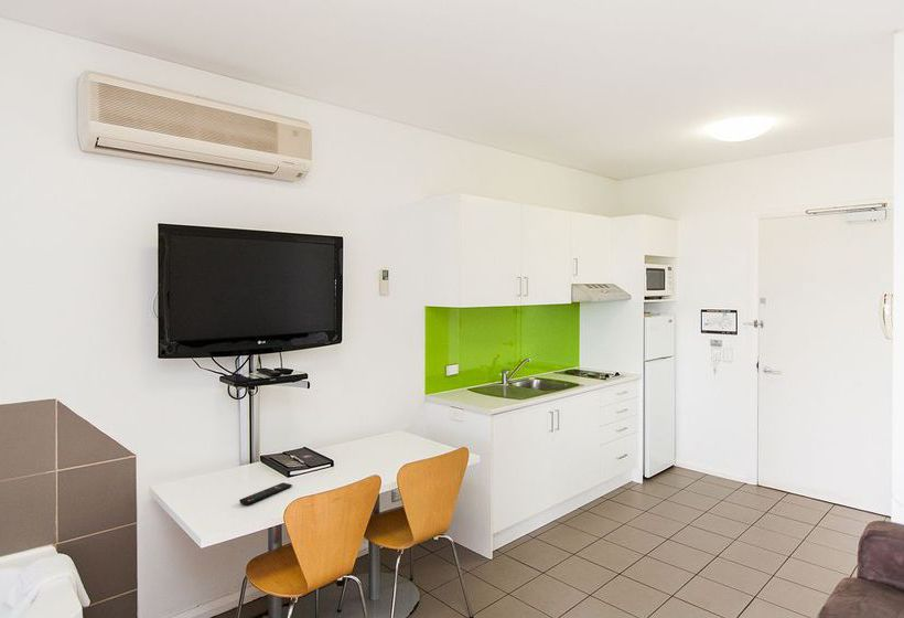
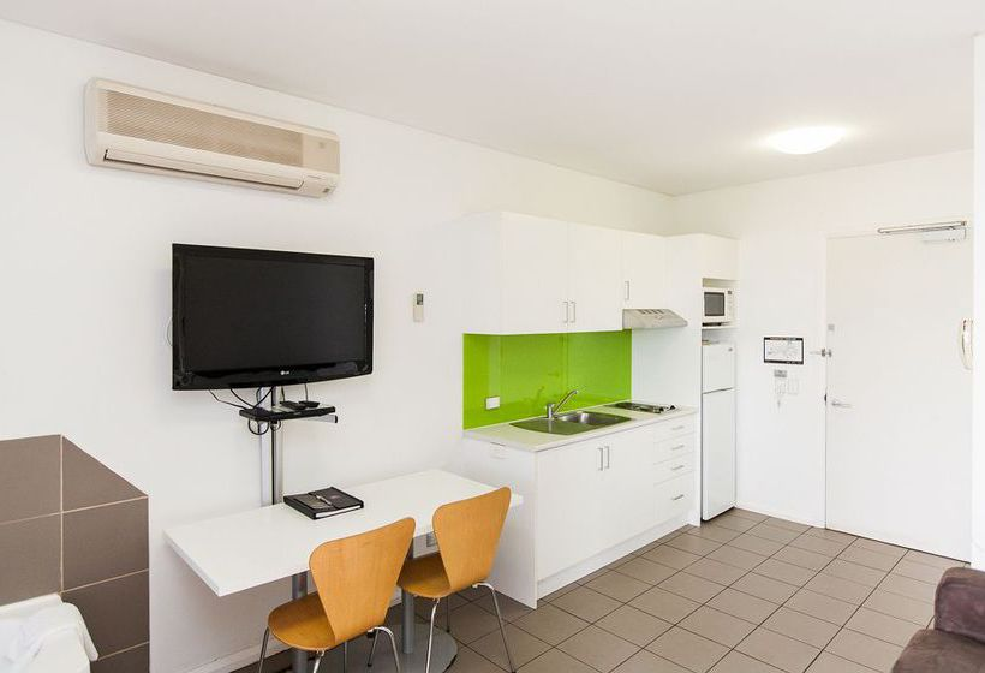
- remote control (266, 493)
